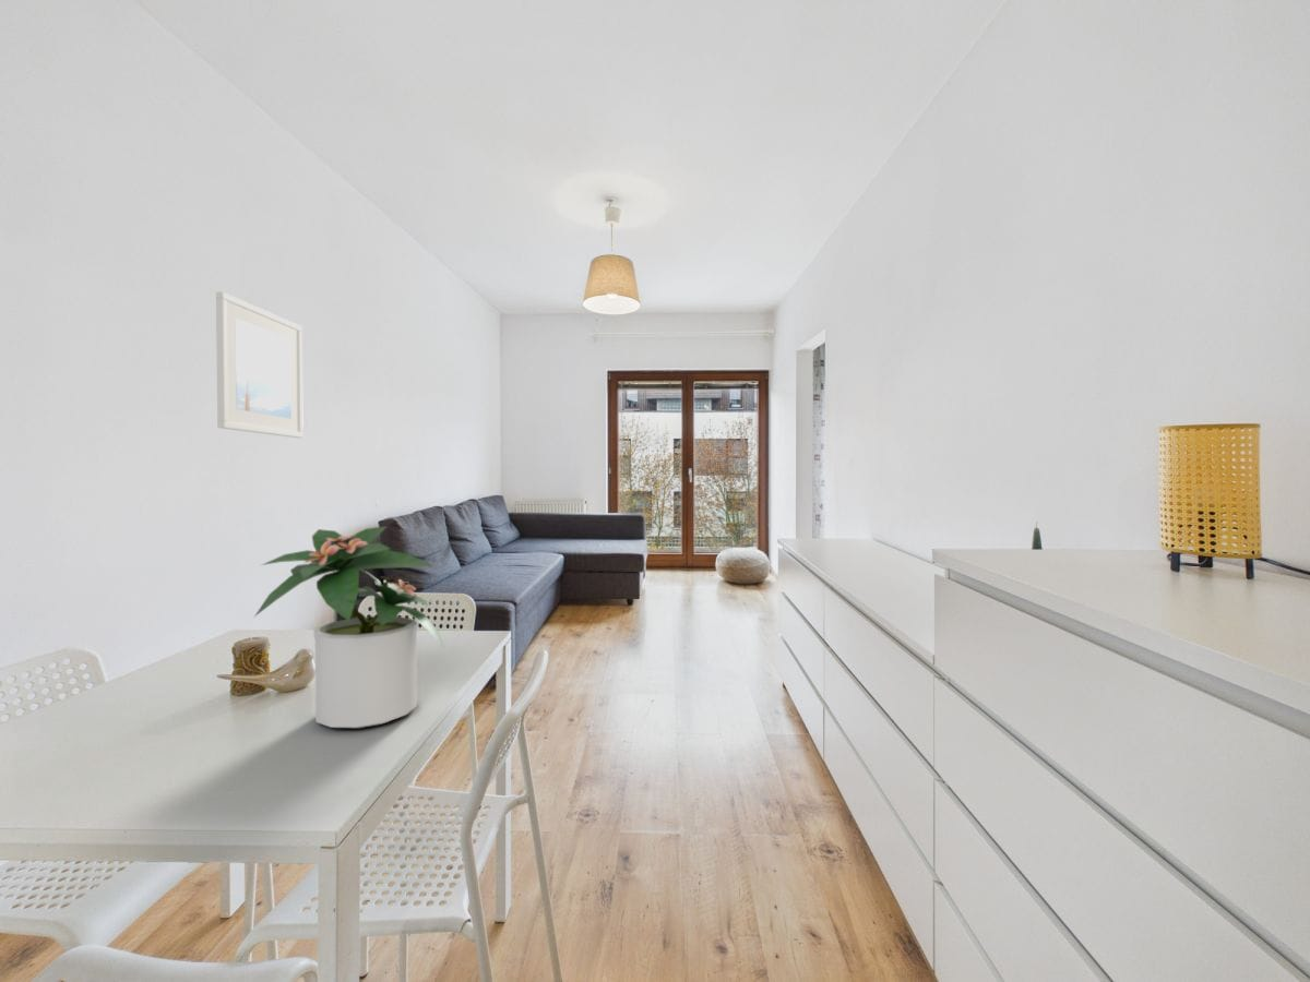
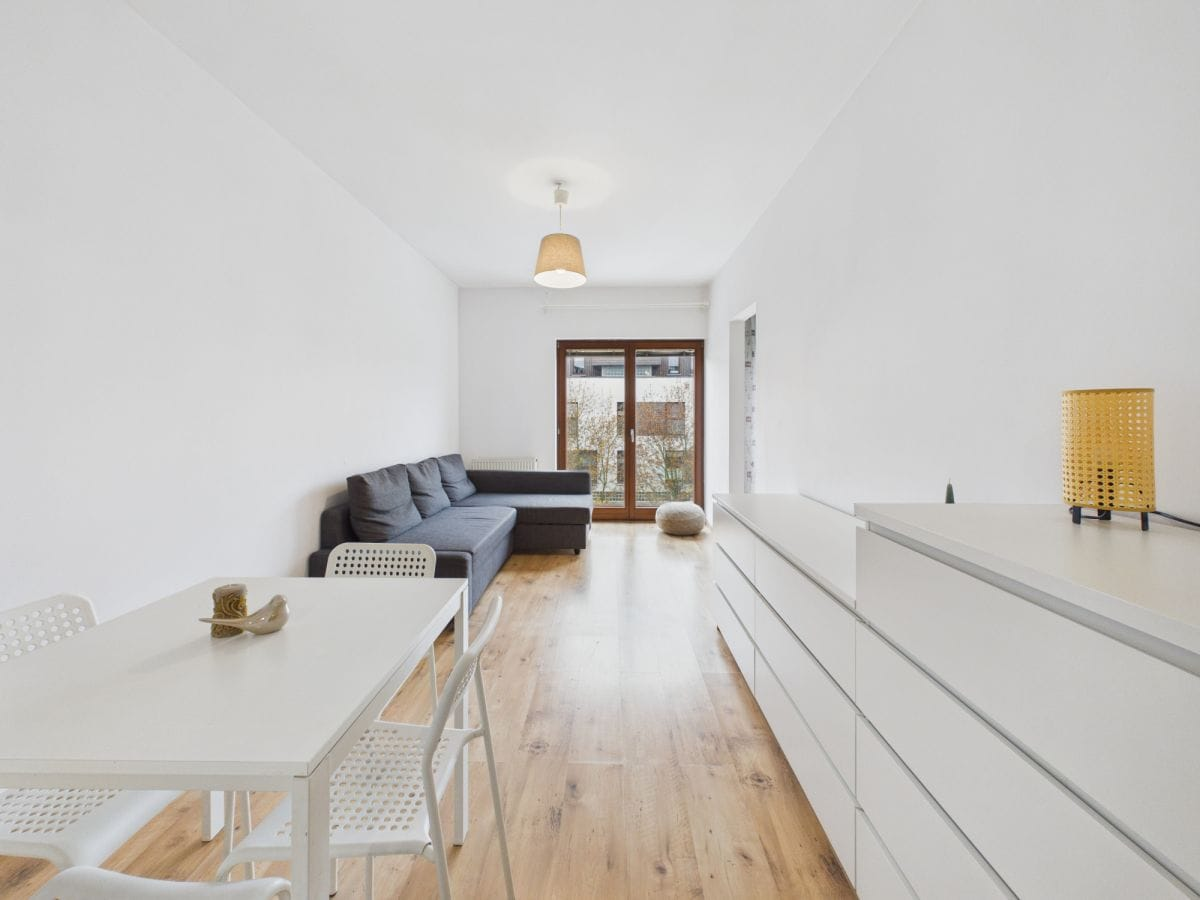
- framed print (263, 372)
- potted plant (355, 623)
